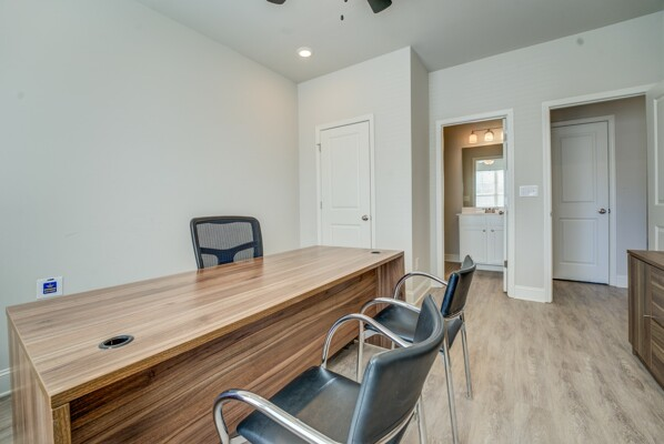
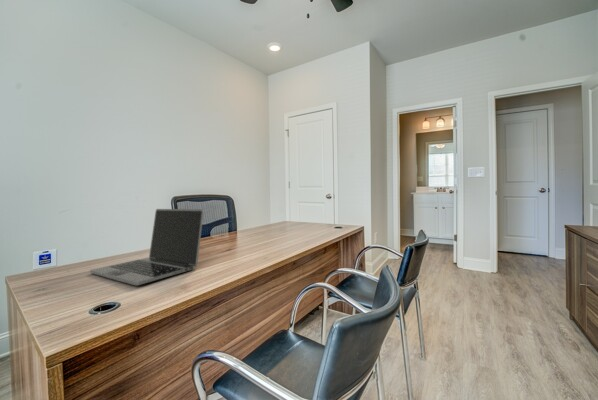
+ laptop (151, 240)
